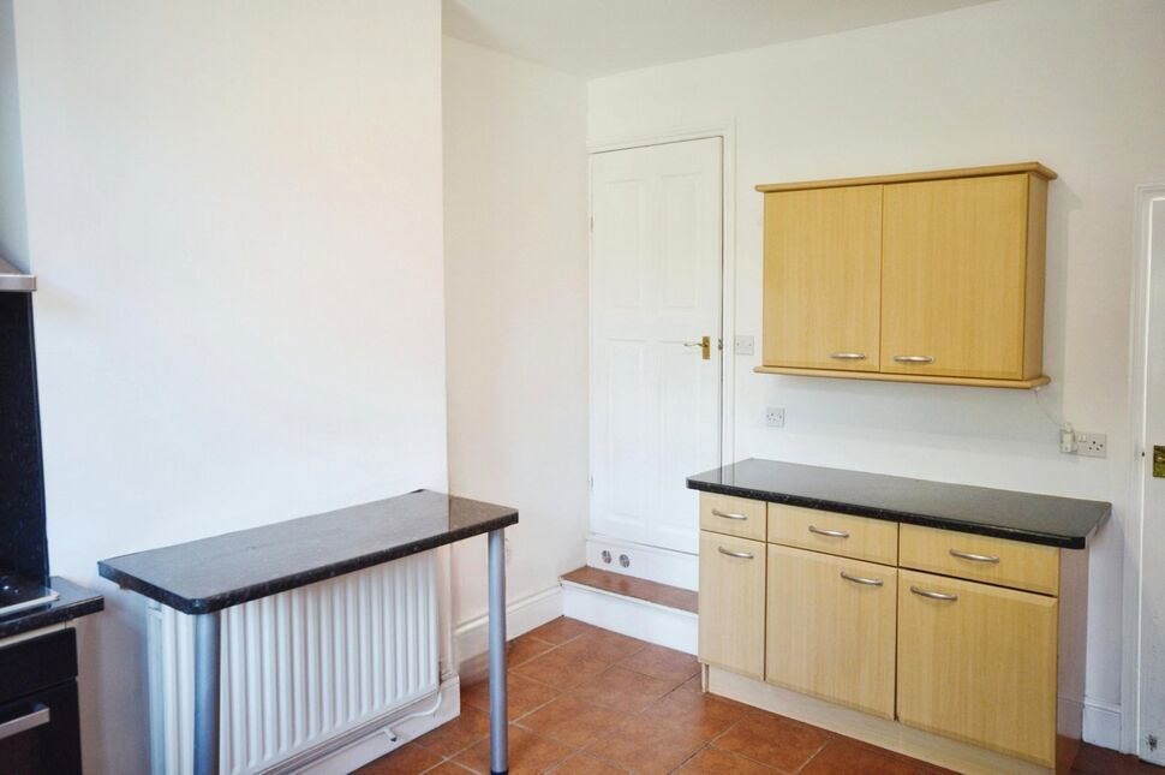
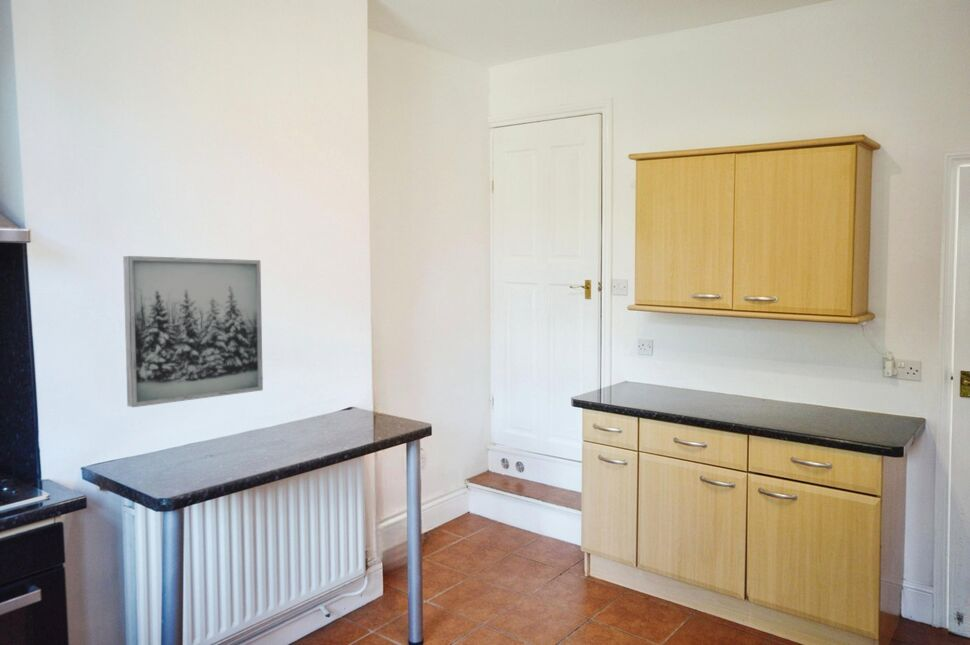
+ wall art (198, 328)
